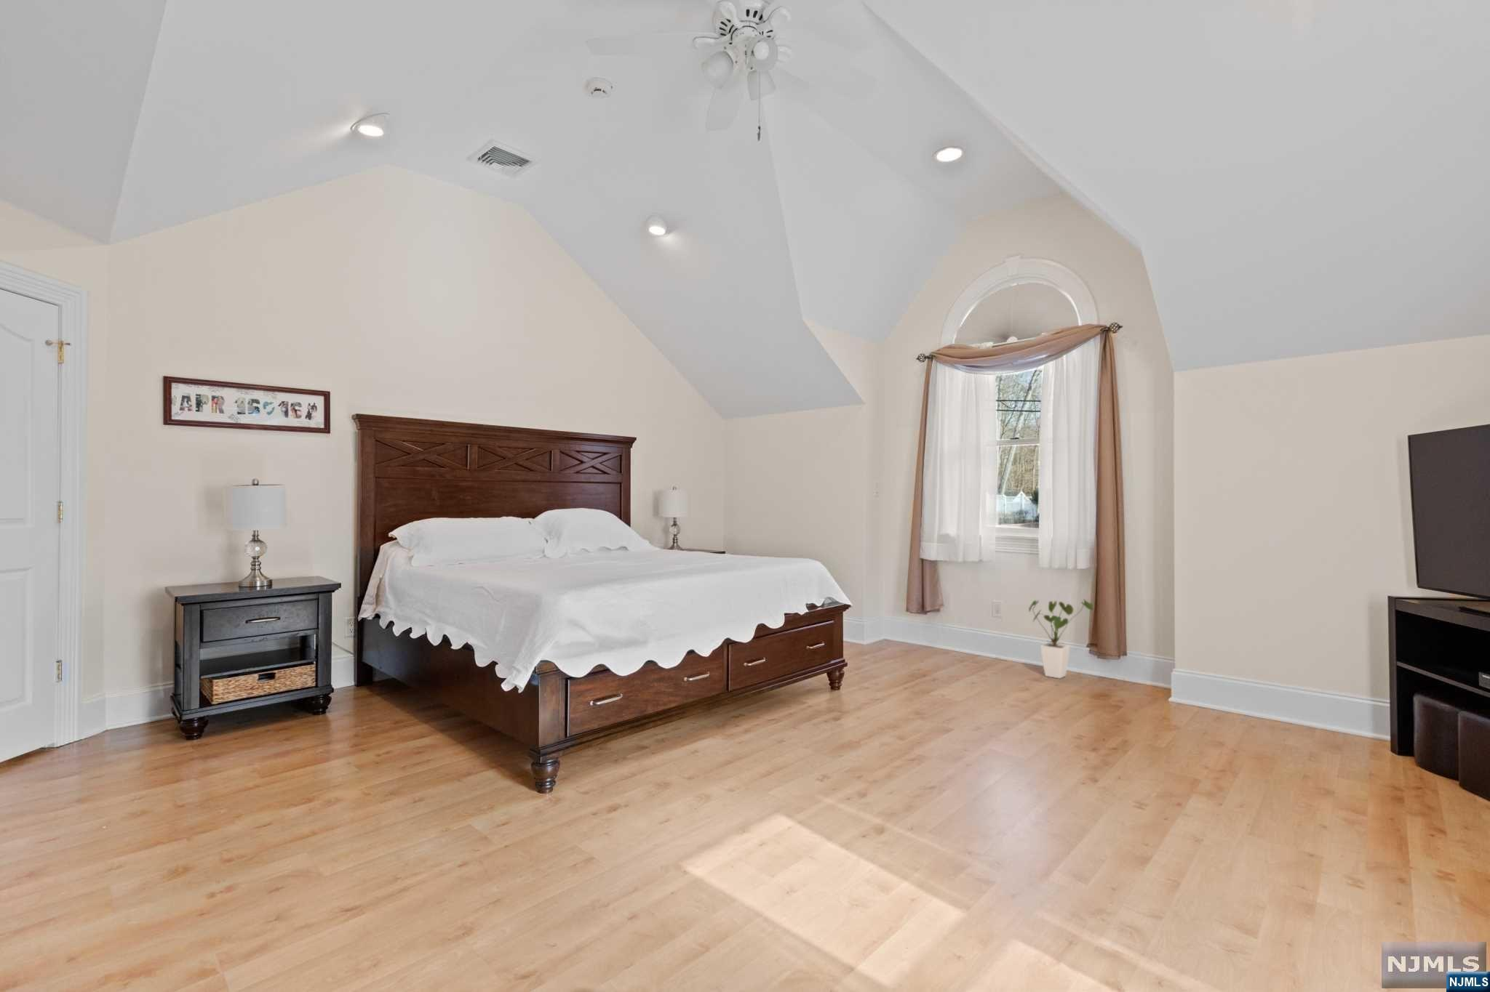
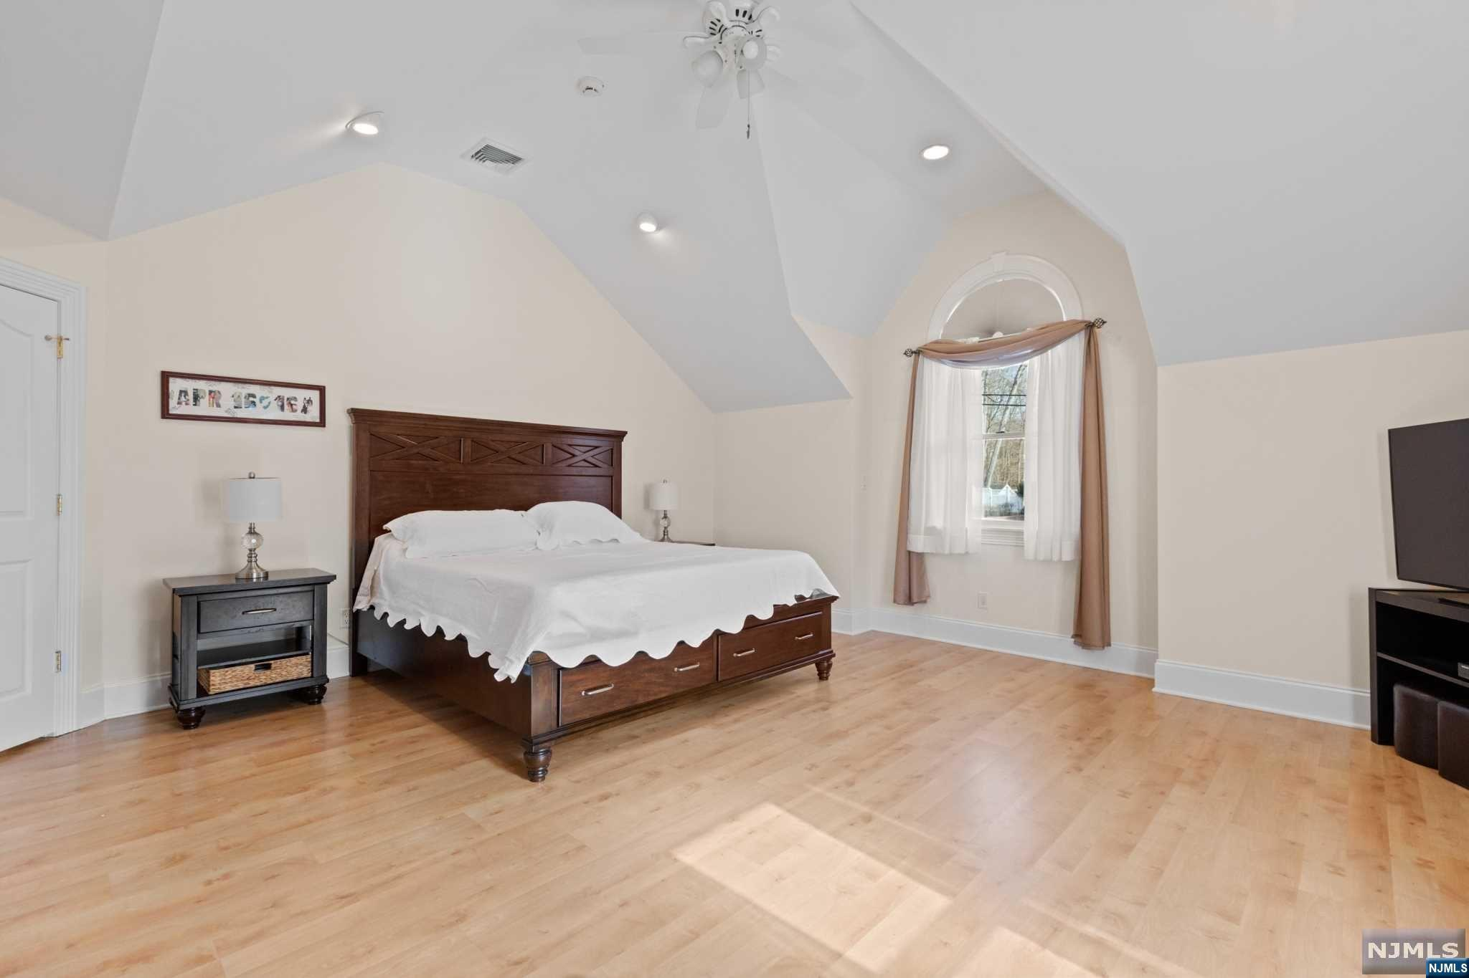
- house plant (1059, 638)
